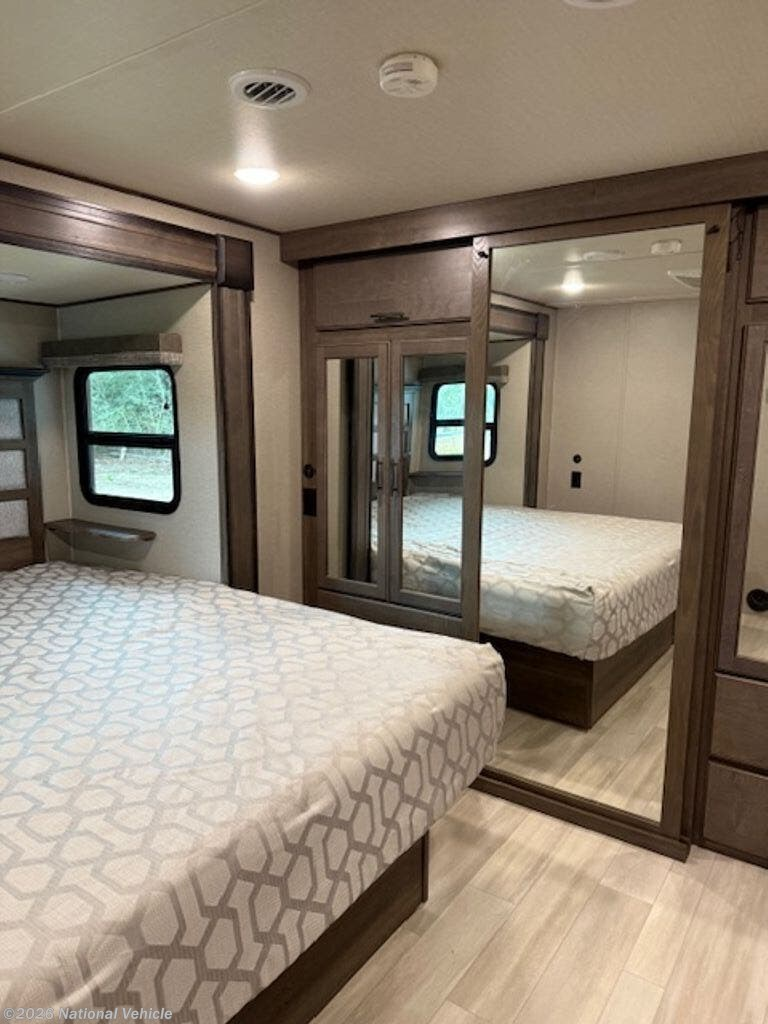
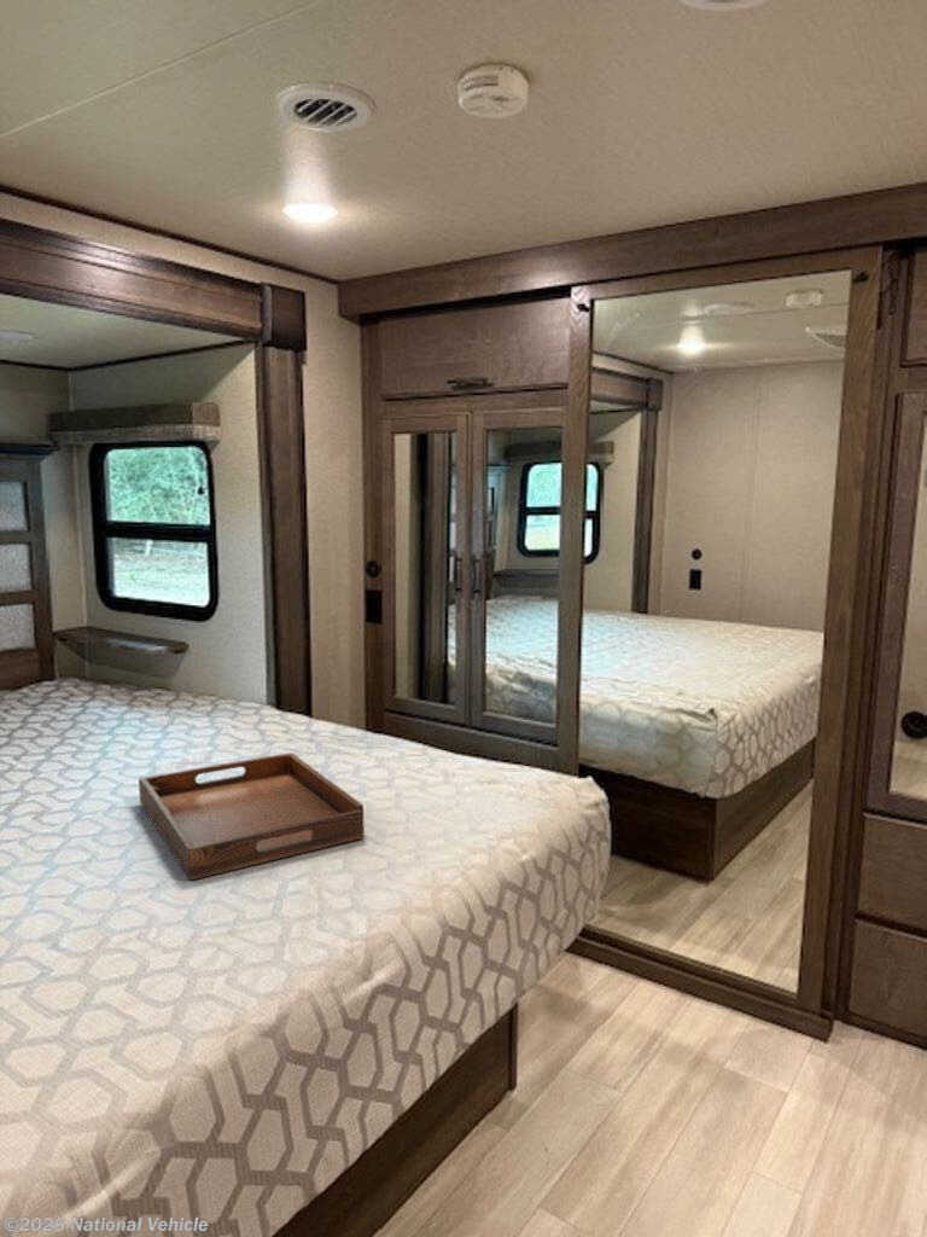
+ serving tray (249, 806)
